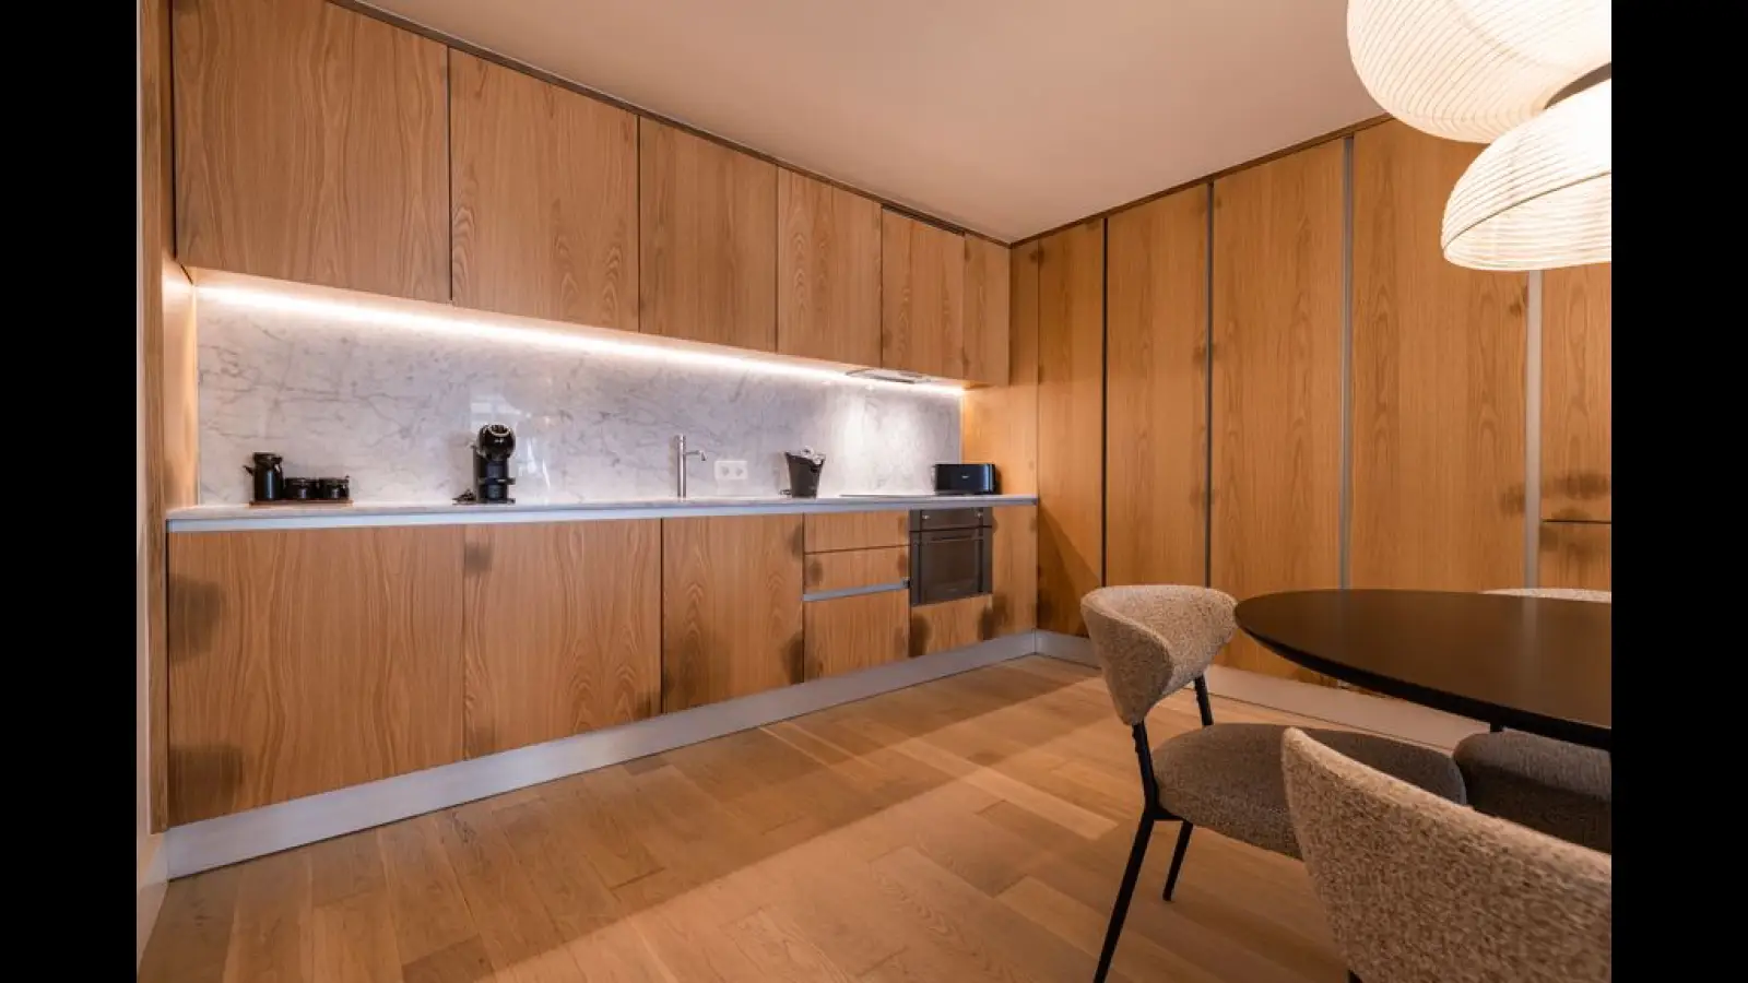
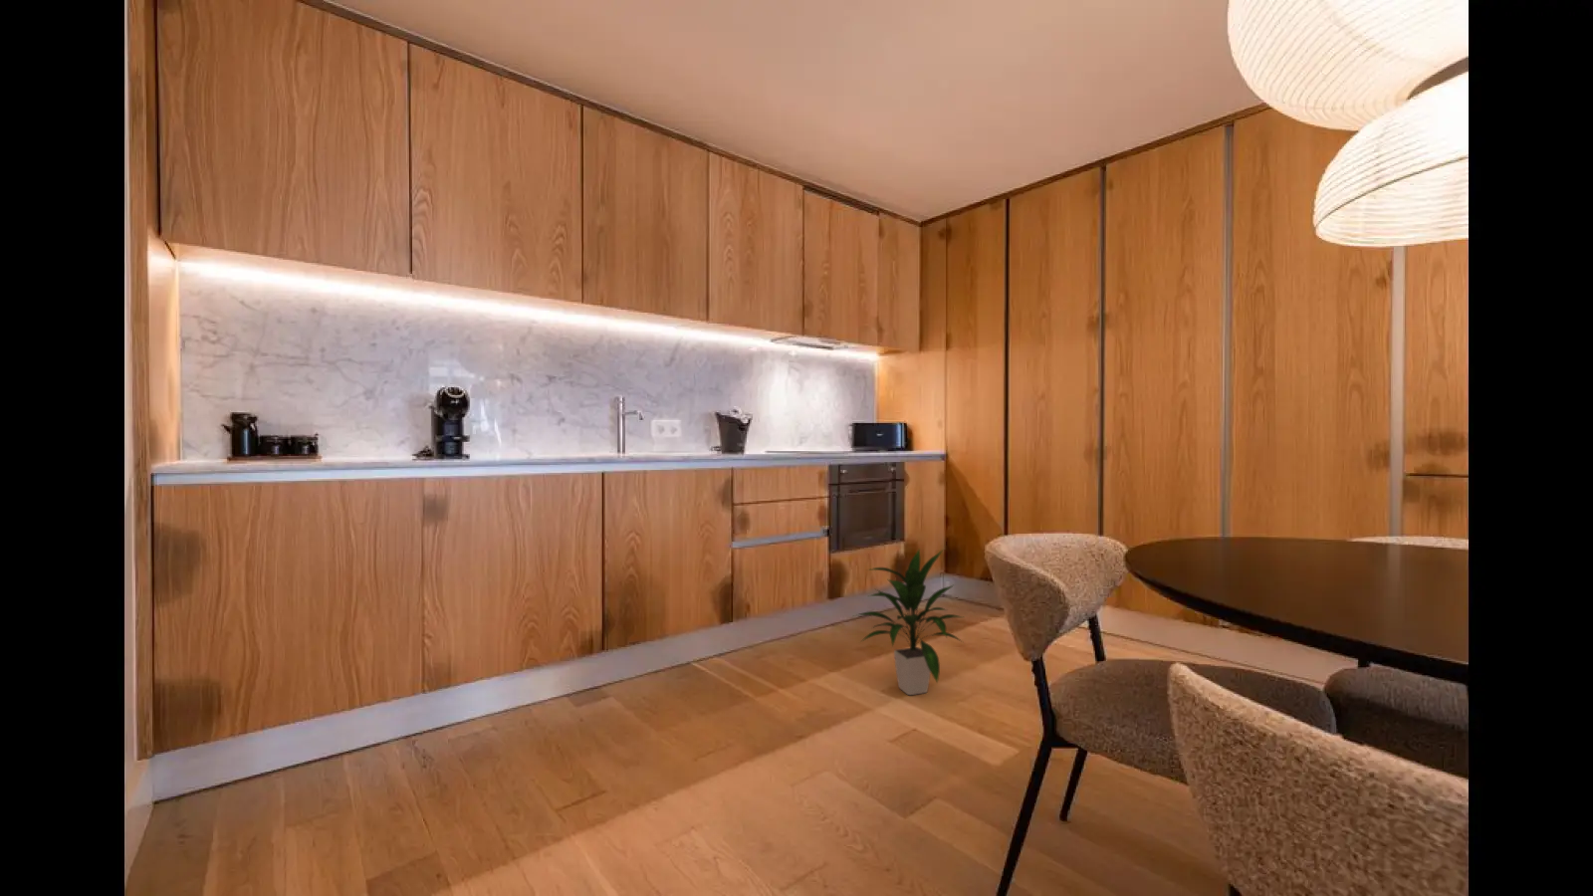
+ indoor plant (912, 621)
